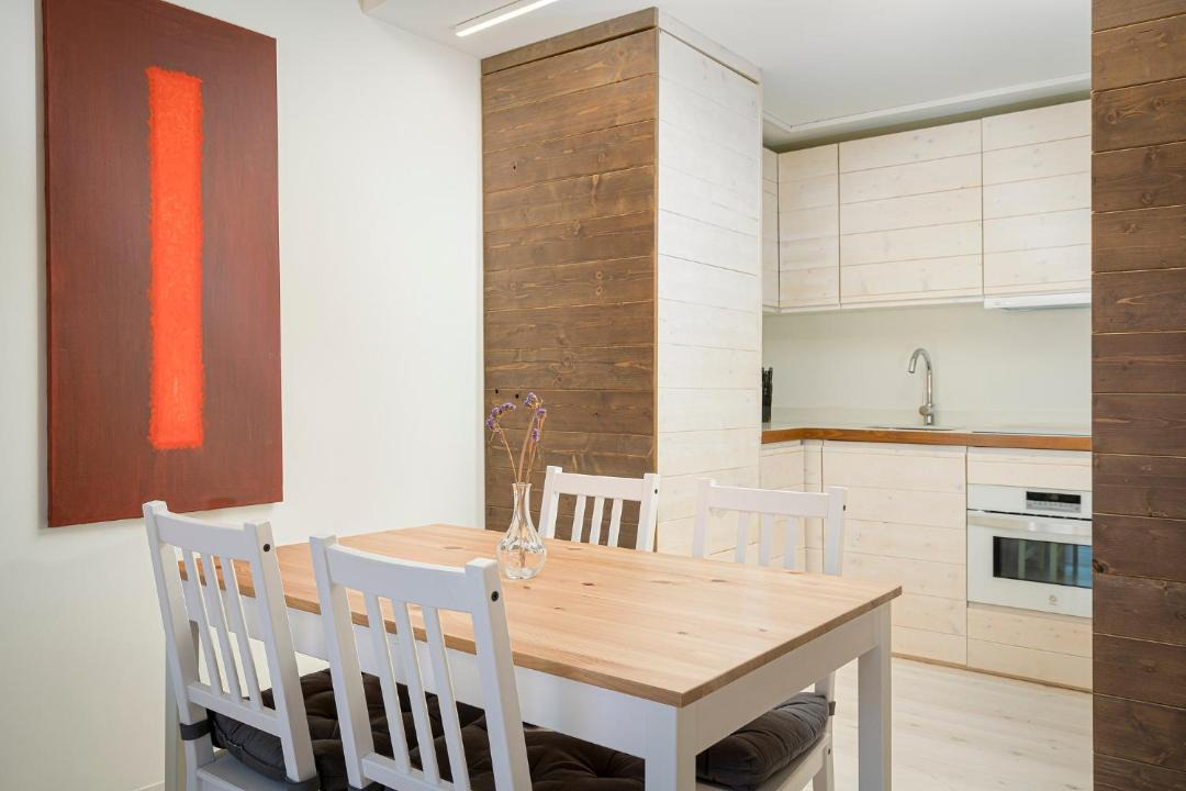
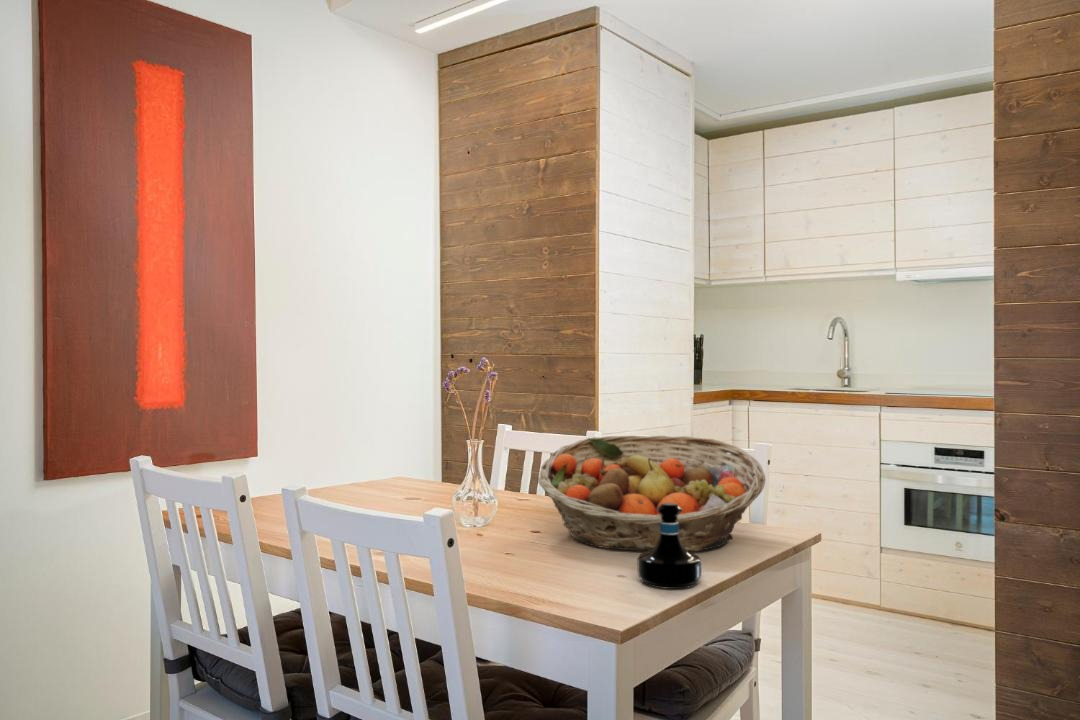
+ tequila bottle (669, 542)
+ fruit basket (649, 489)
